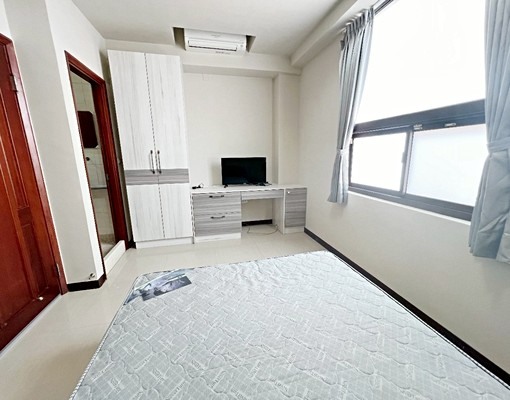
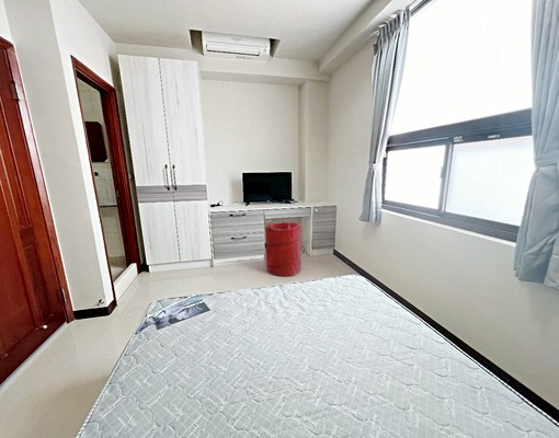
+ laundry hamper (283, 246)
